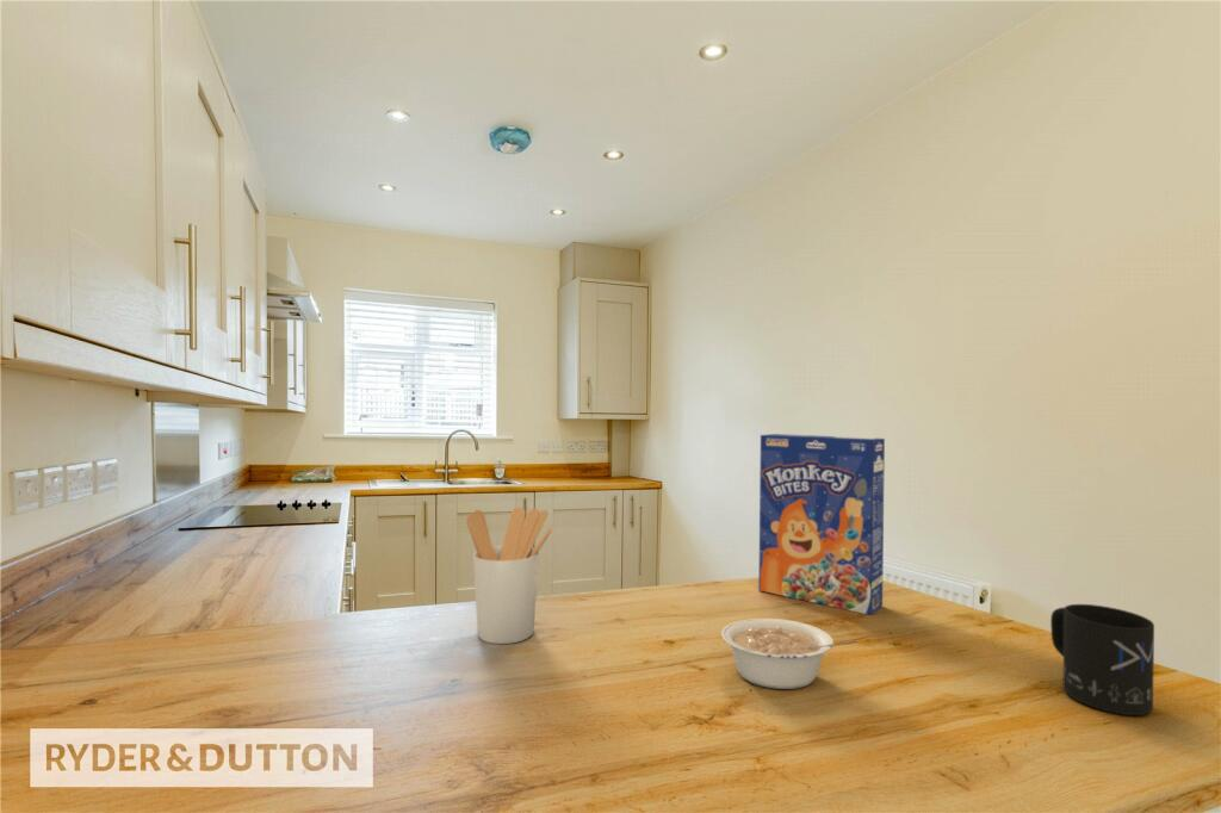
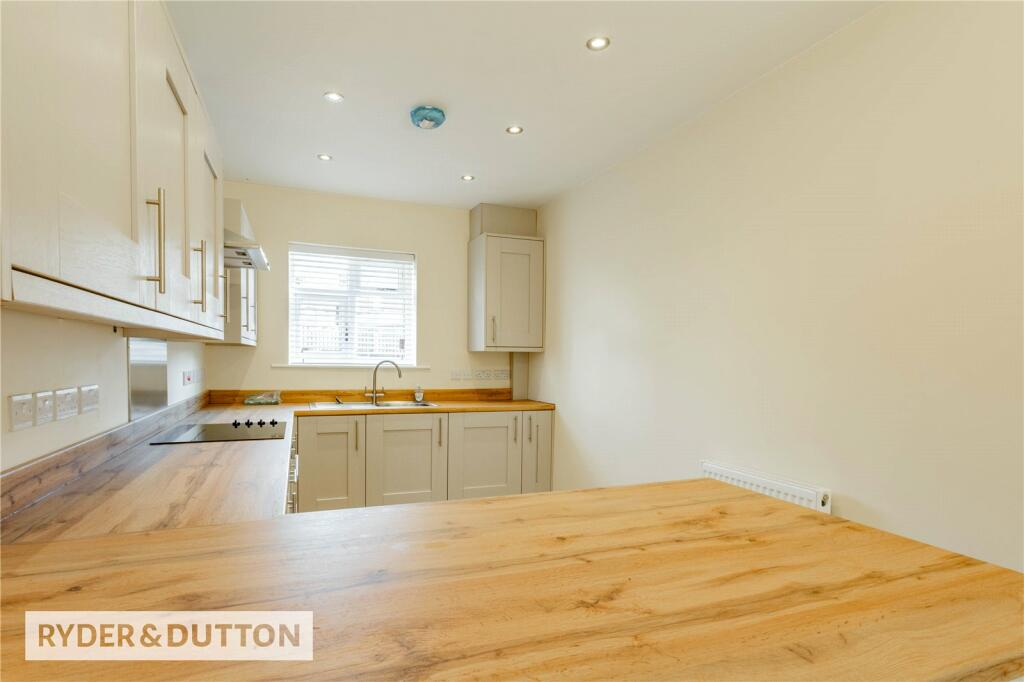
- cereal box (819, 516)
- legume (780, 650)
- utensil holder (513, 567)
- mug (1092, 651)
